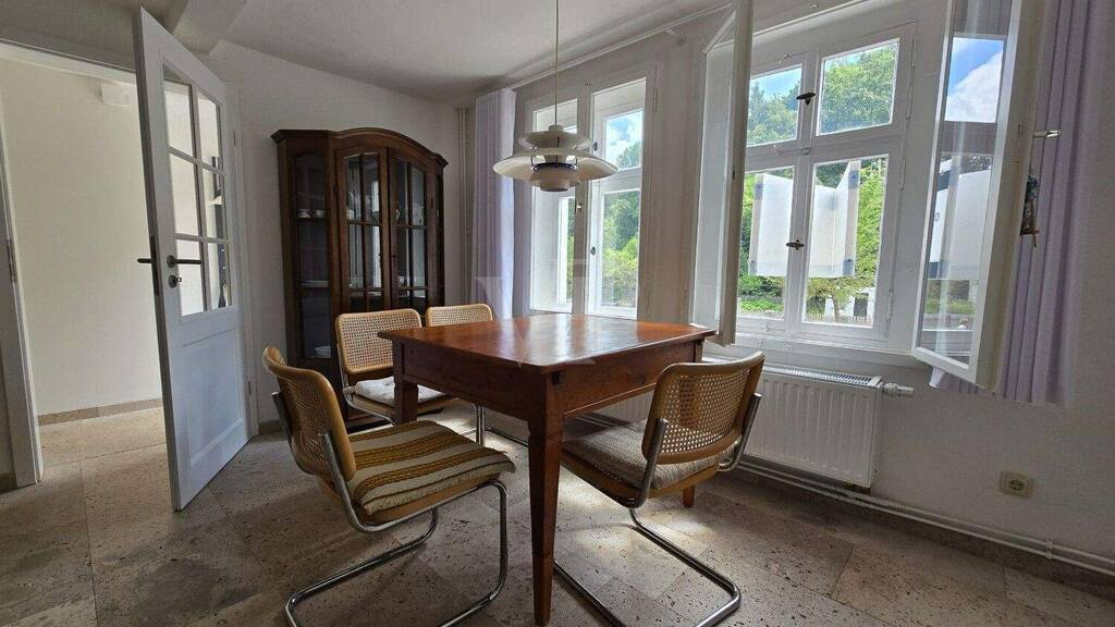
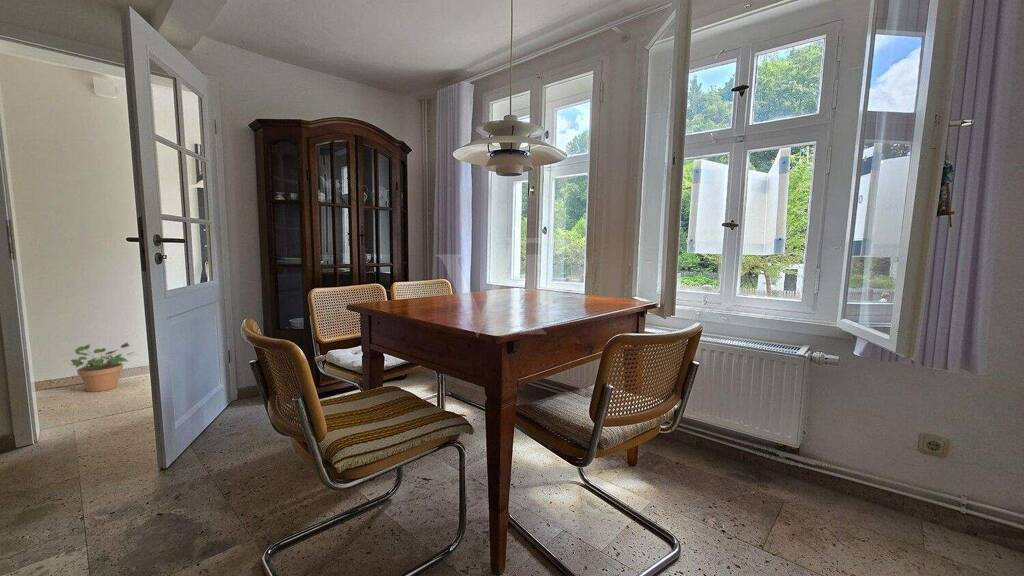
+ potted plant (105, 366)
